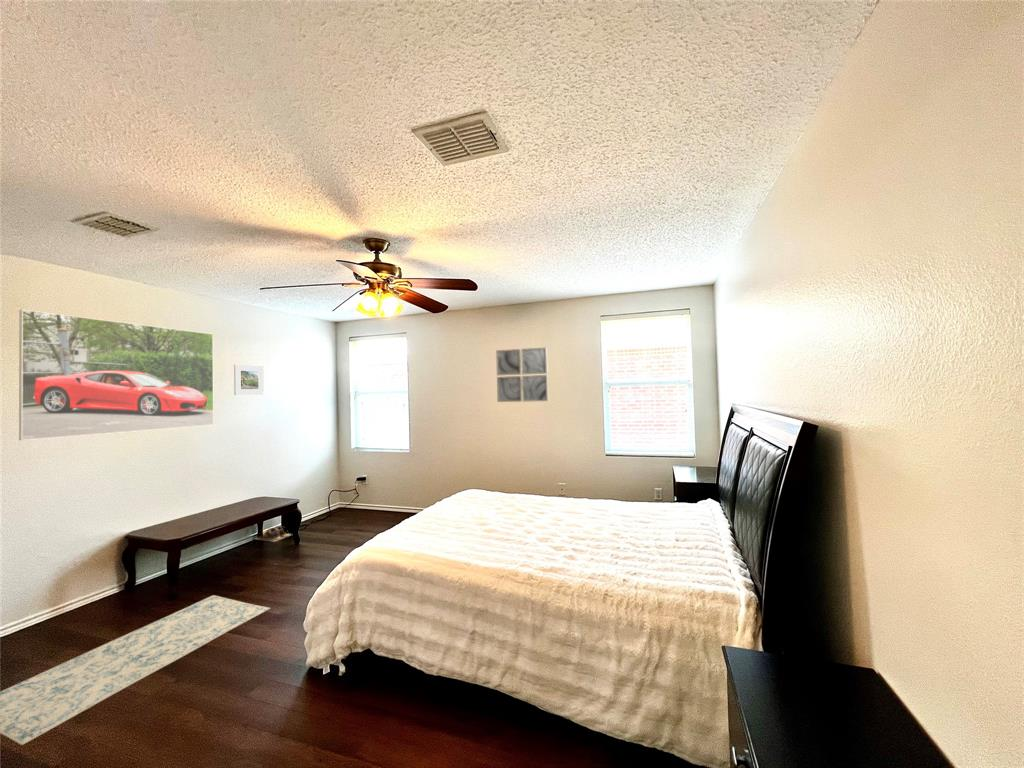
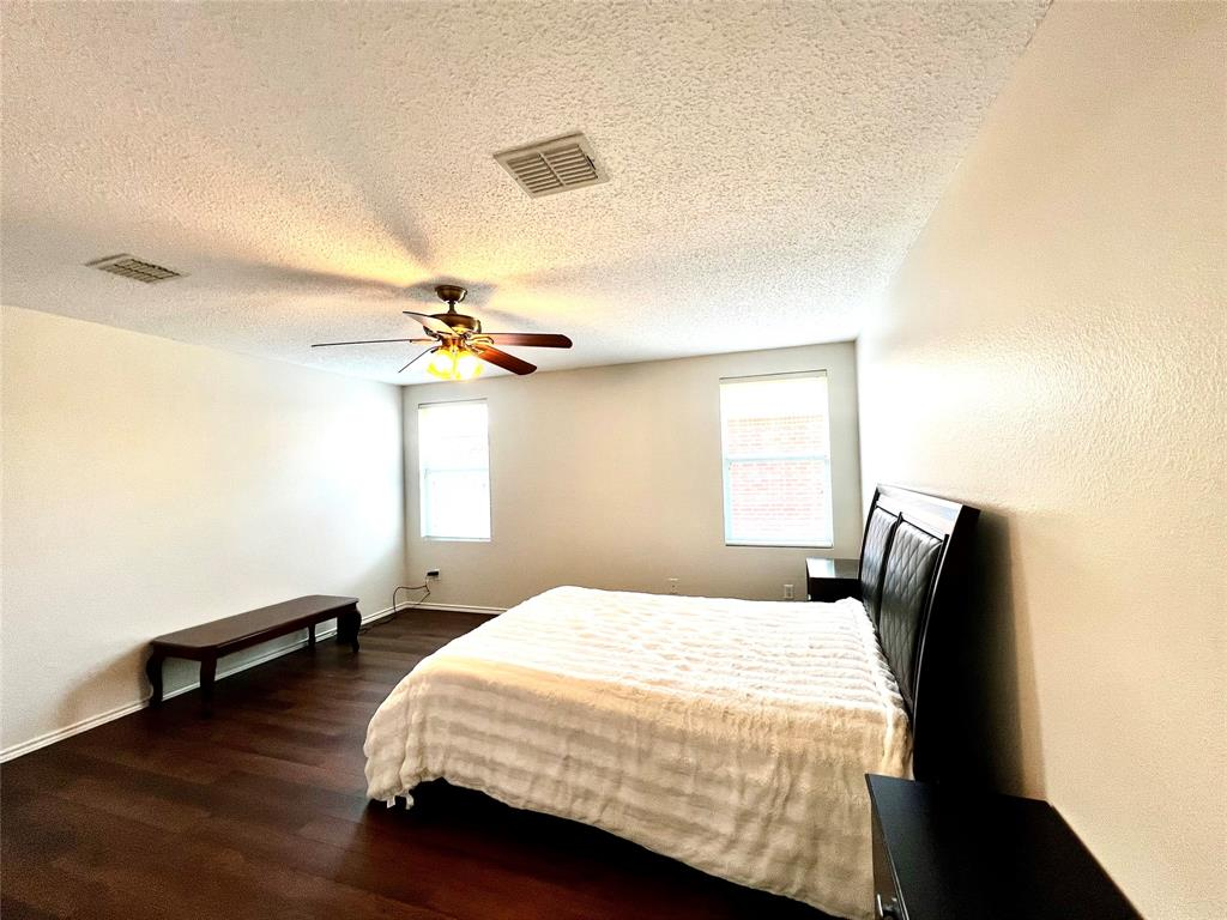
- rug (143, 649)
- wall art (522, 376)
- shoes (273, 531)
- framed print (249, 380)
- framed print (133, 377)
